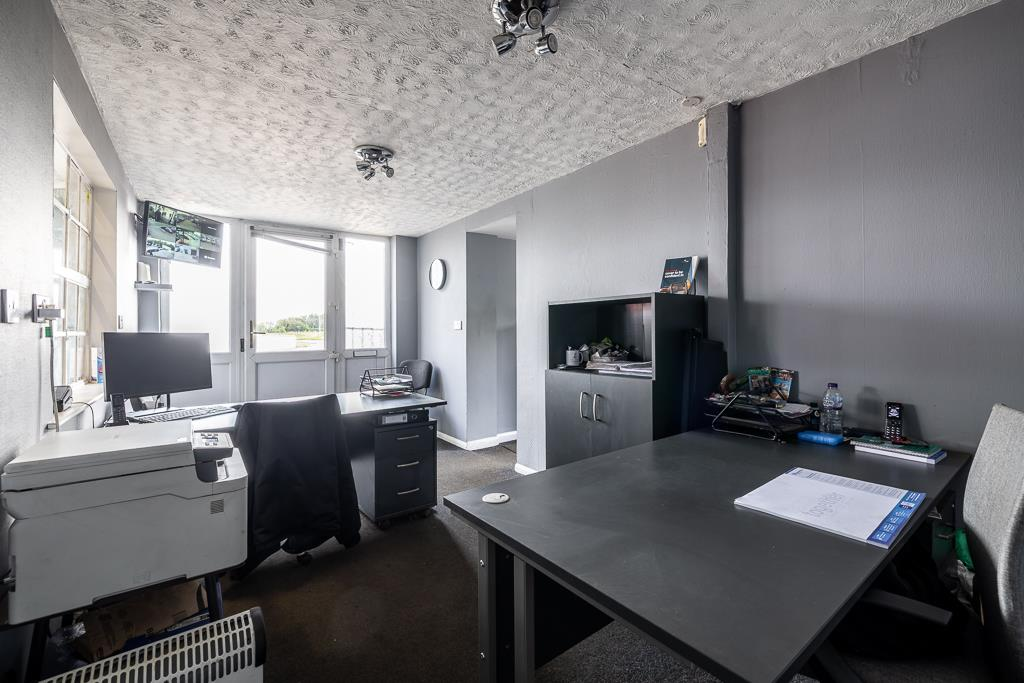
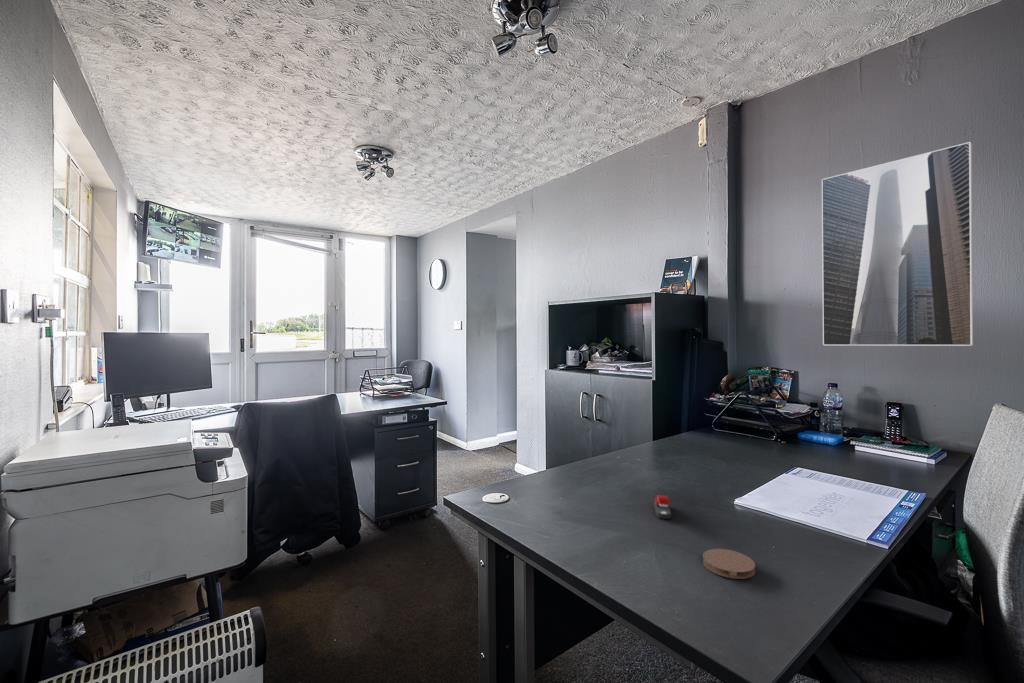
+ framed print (890, 254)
+ coaster (728, 563)
+ stapler (662, 502)
